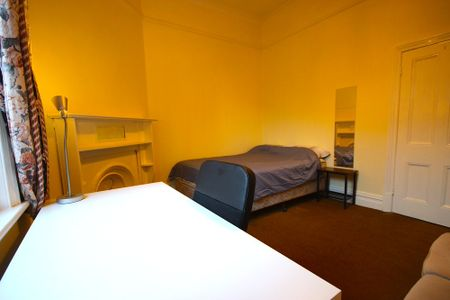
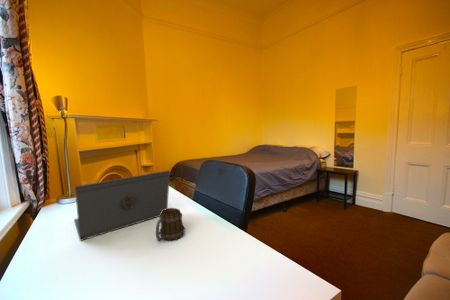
+ mug (168, 224)
+ laptop (121, 196)
